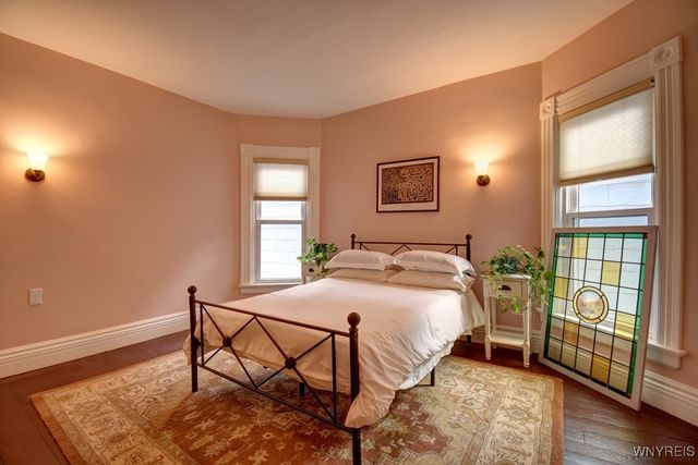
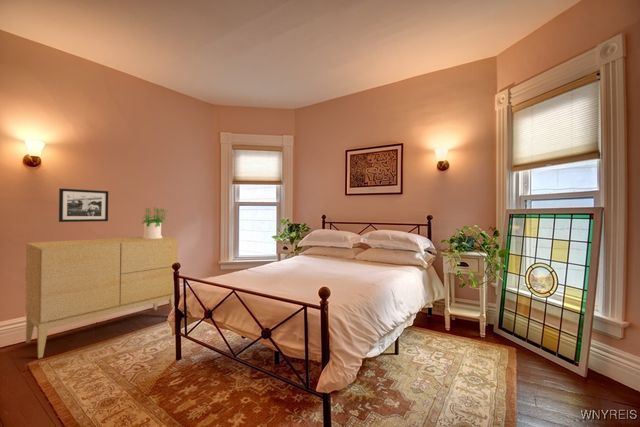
+ potted plant (155, 222)
+ sideboard (109, 284)
+ picture frame (84, 205)
